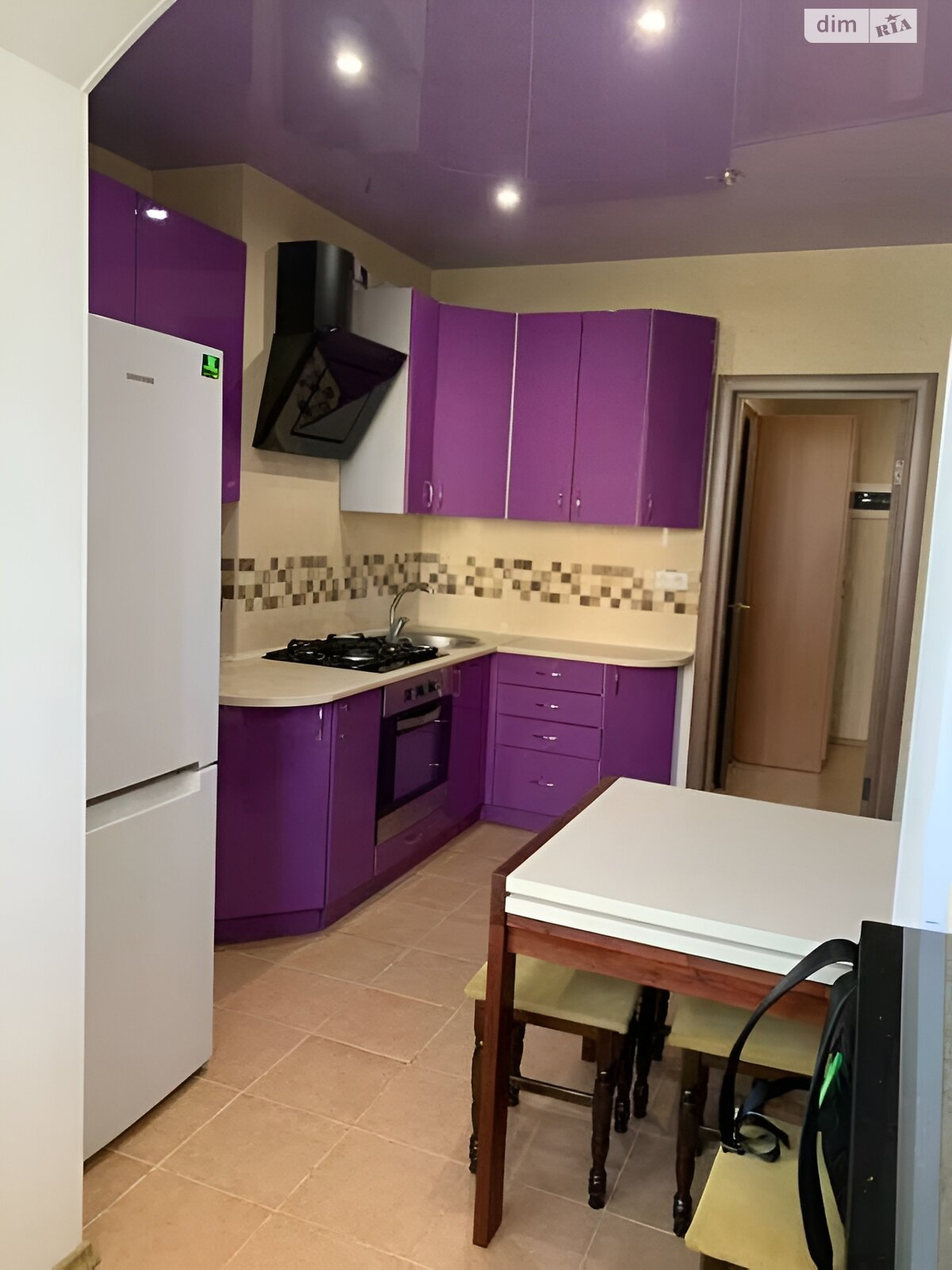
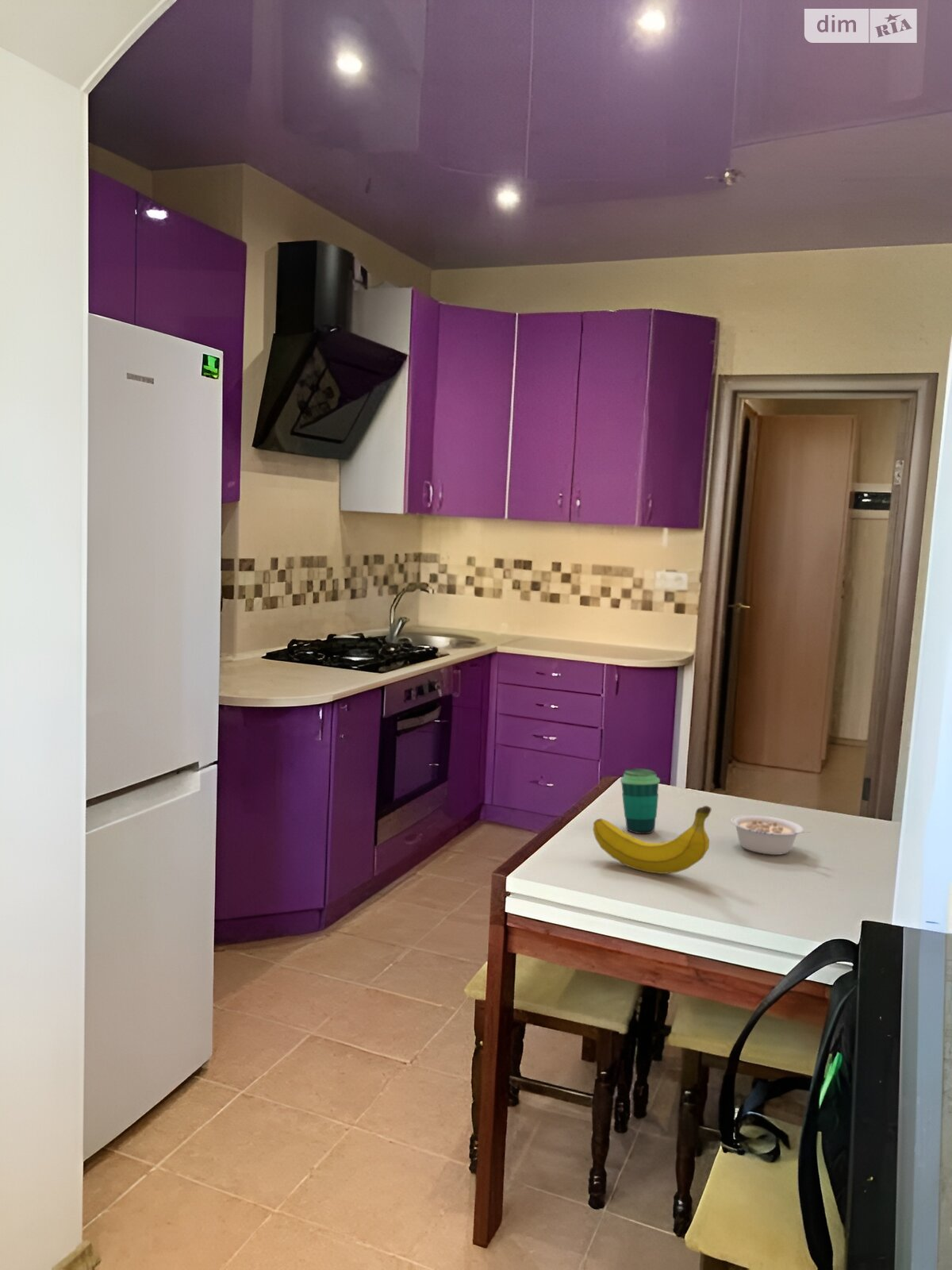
+ legume (769, 833)
+ fruit (650, 842)
+ cup (639, 800)
